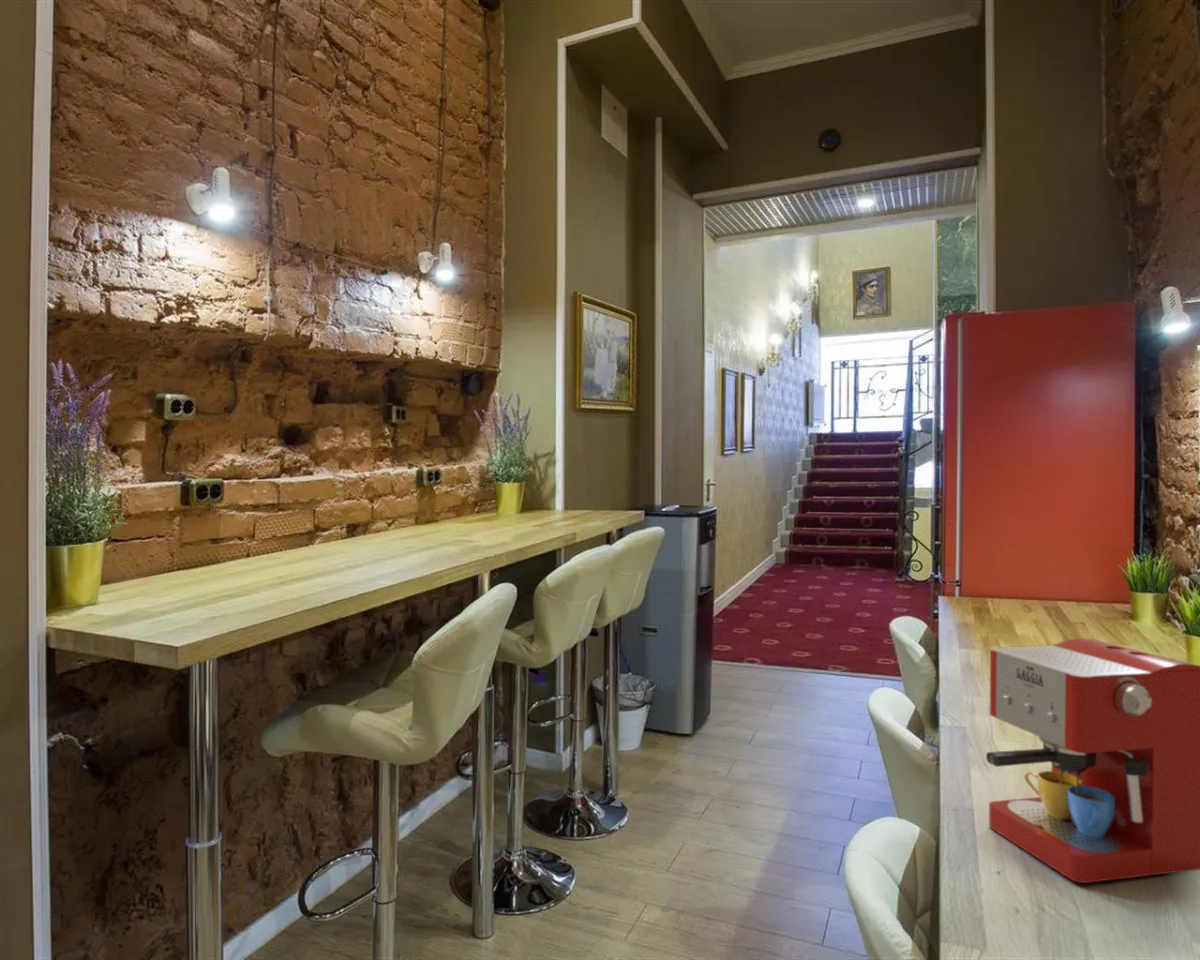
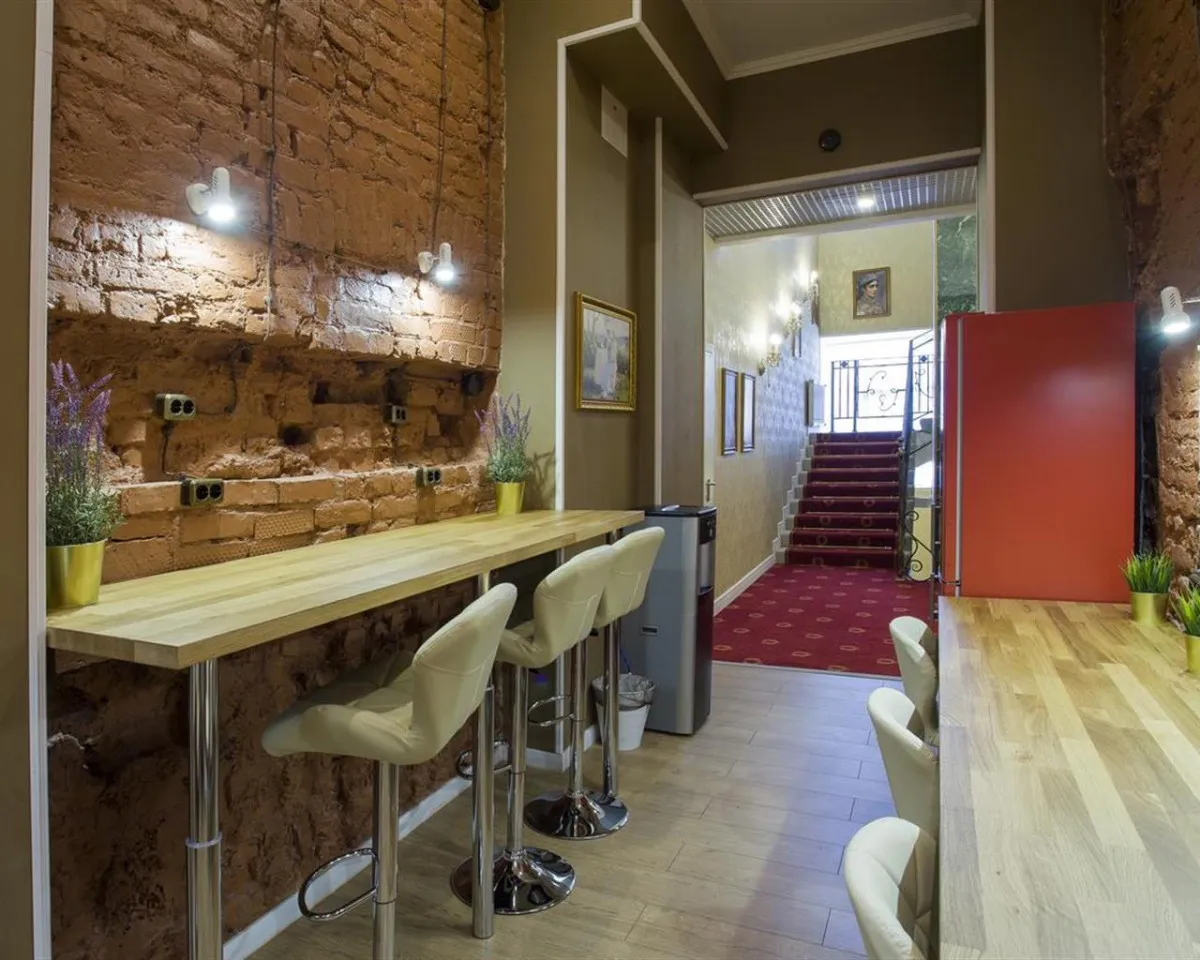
- coffee maker (1095, 748)
